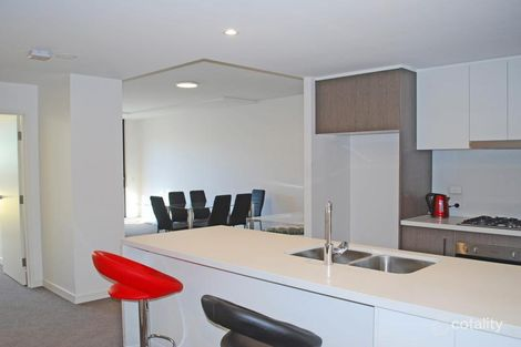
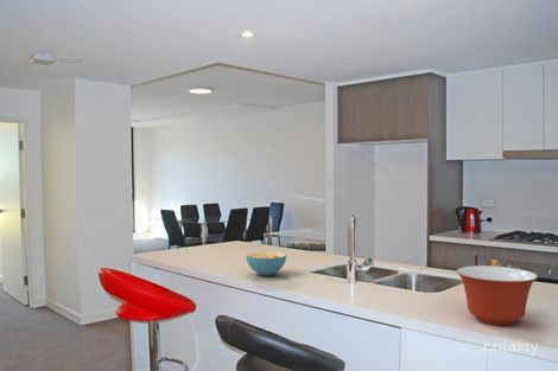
+ mixing bowl (495, 295)
+ cereal bowl (266, 264)
